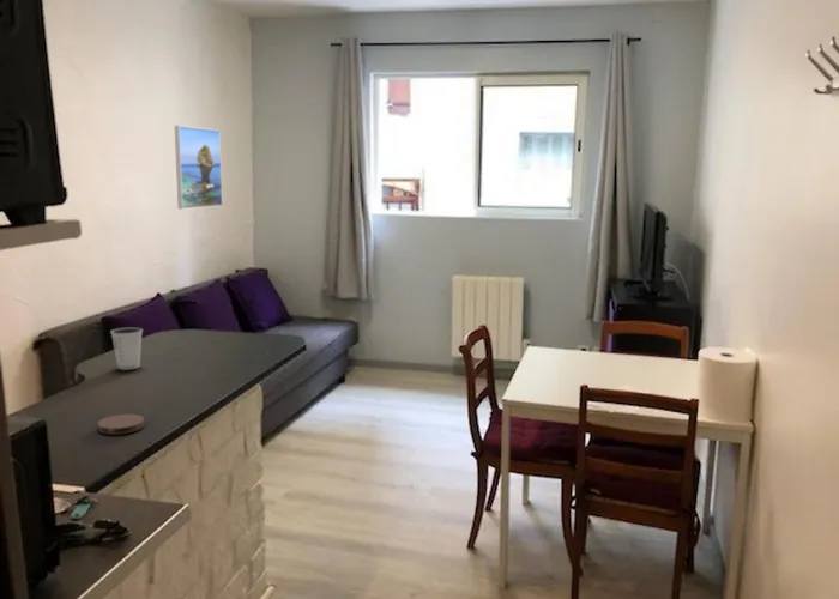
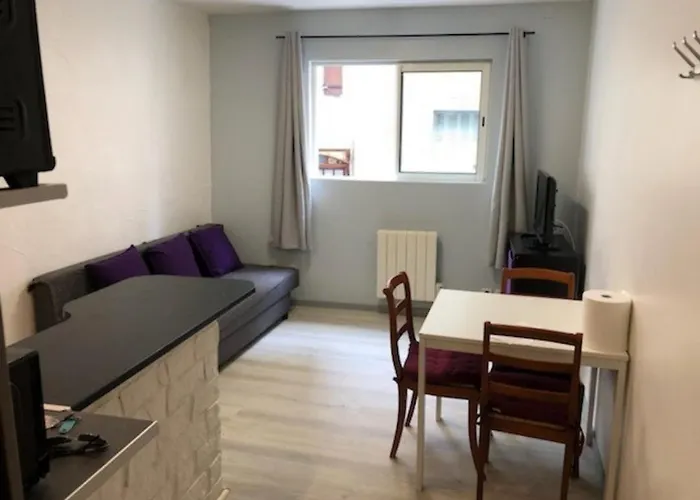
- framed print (199, 168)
- coaster (121, 423)
- dixie cup (127, 349)
